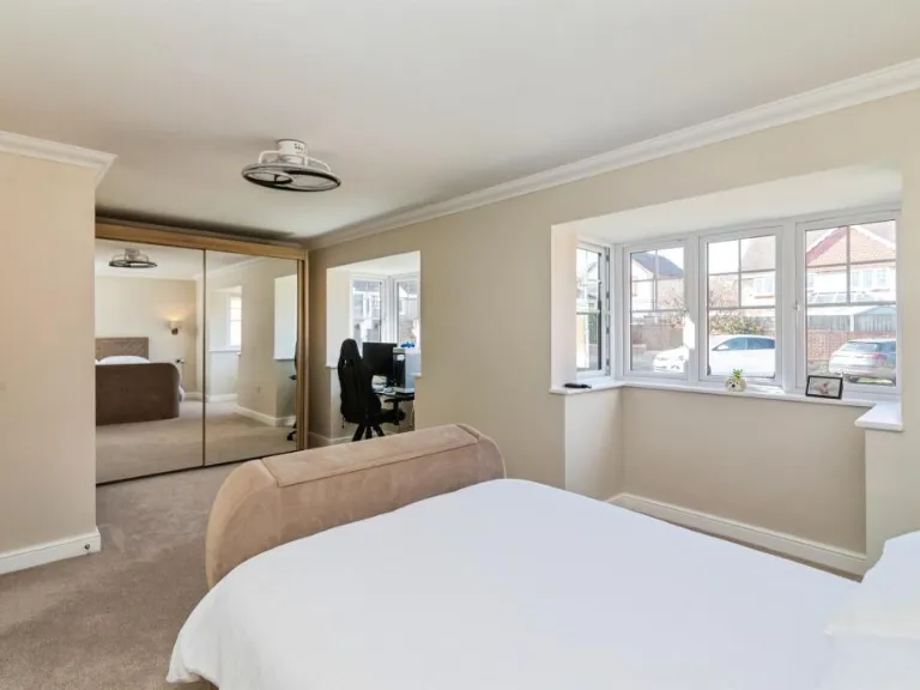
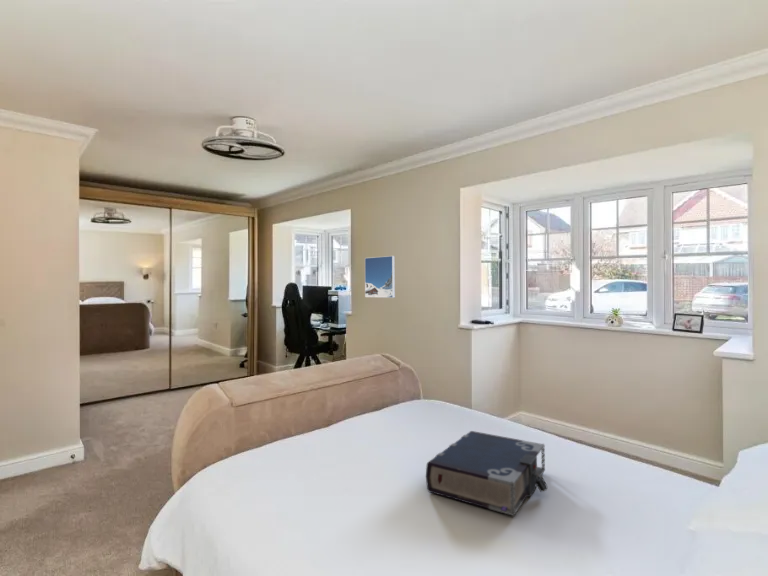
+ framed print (379, 277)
+ book (494, 467)
